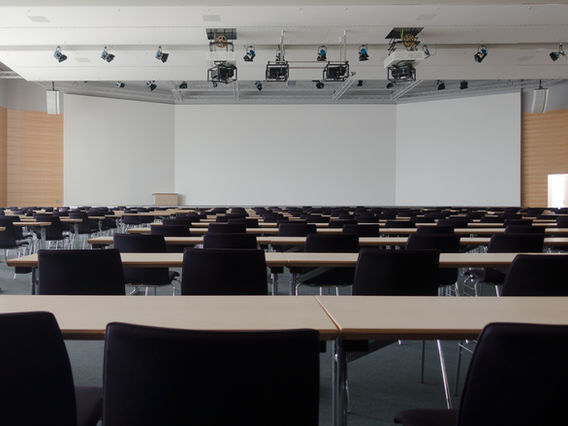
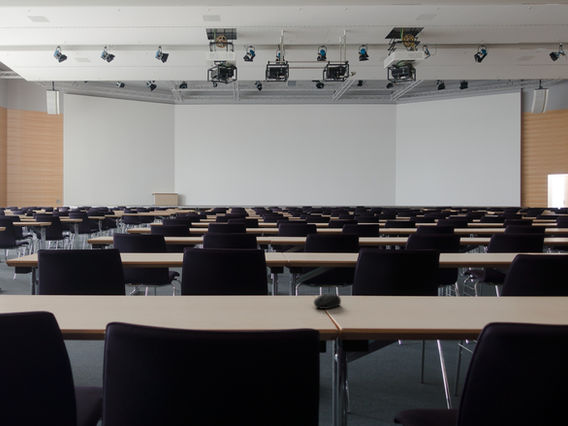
+ computer mouse (327, 300)
